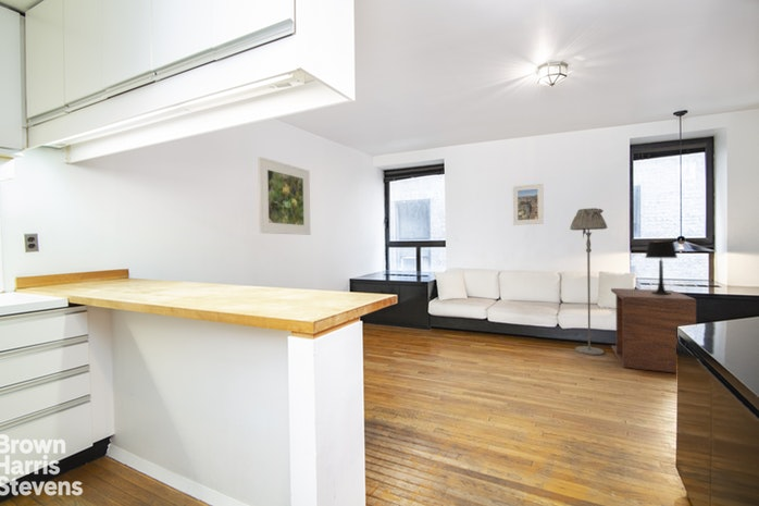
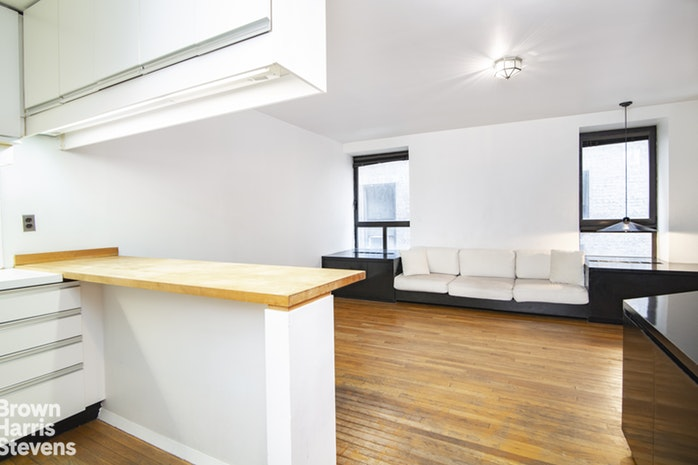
- table lamp (660, 267)
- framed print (286, 199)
- floor lamp (588, 280)
- side table (648, 326)
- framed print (527, 205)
